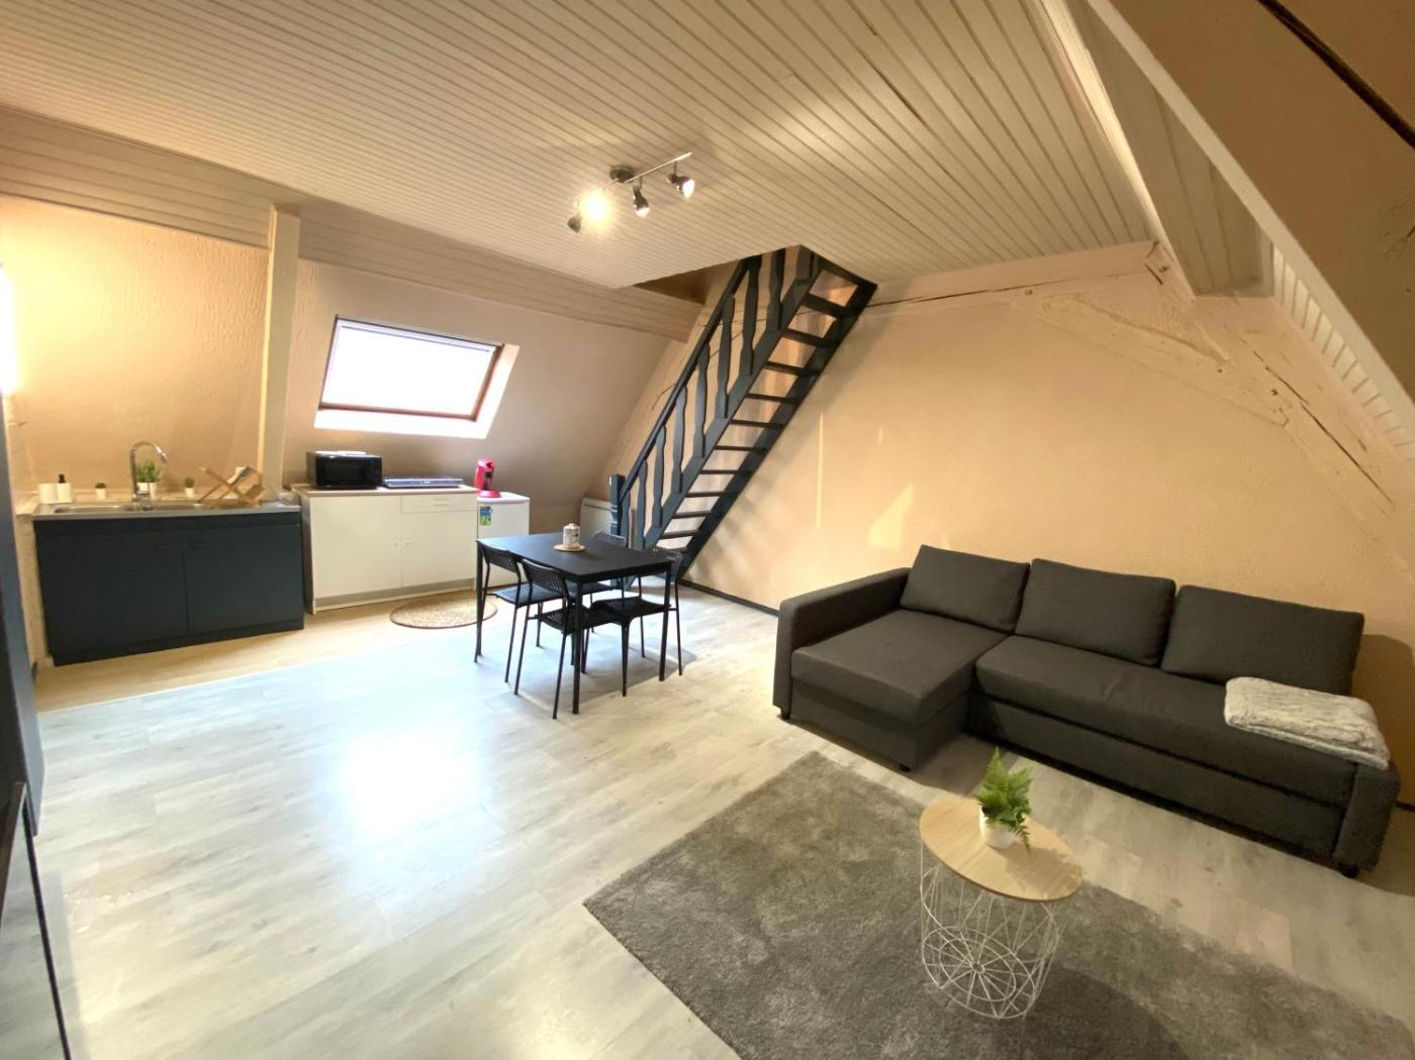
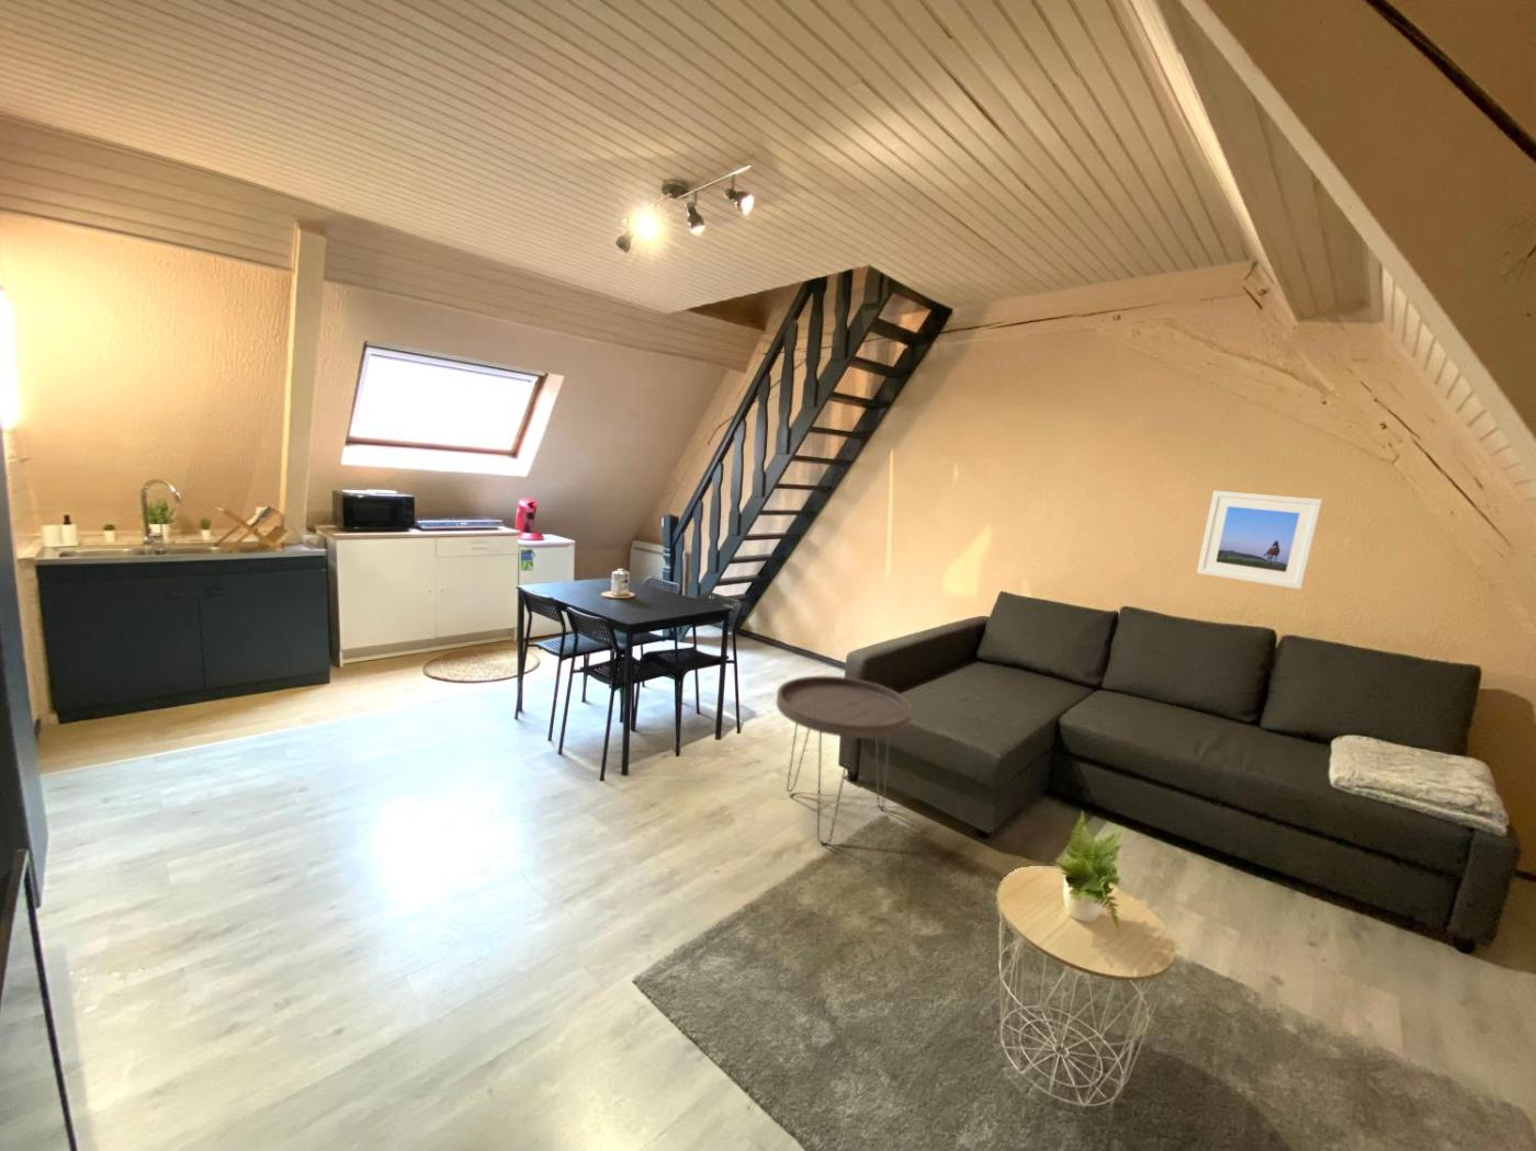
+ side table (844, 760)
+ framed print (1257, 538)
